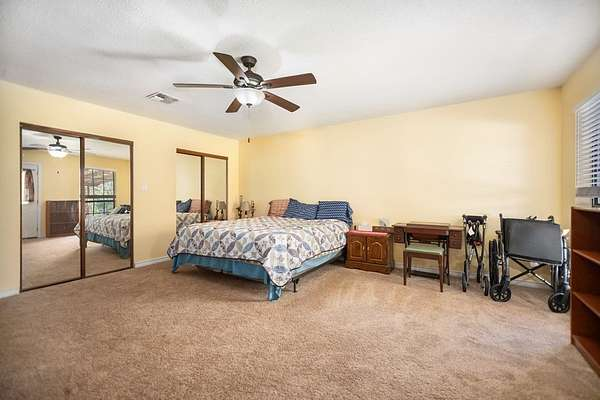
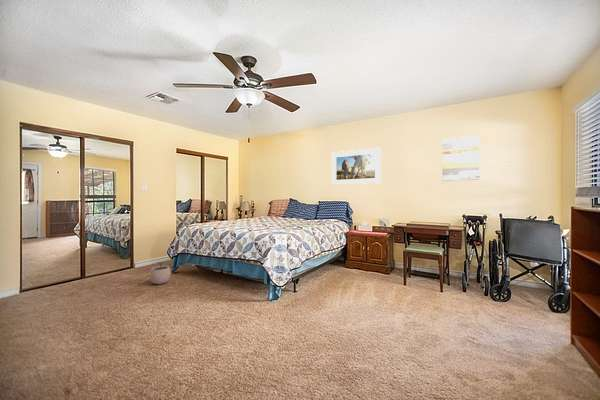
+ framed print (355, 167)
+ plant pot (160, 272)
+ wall art (460, 159)
